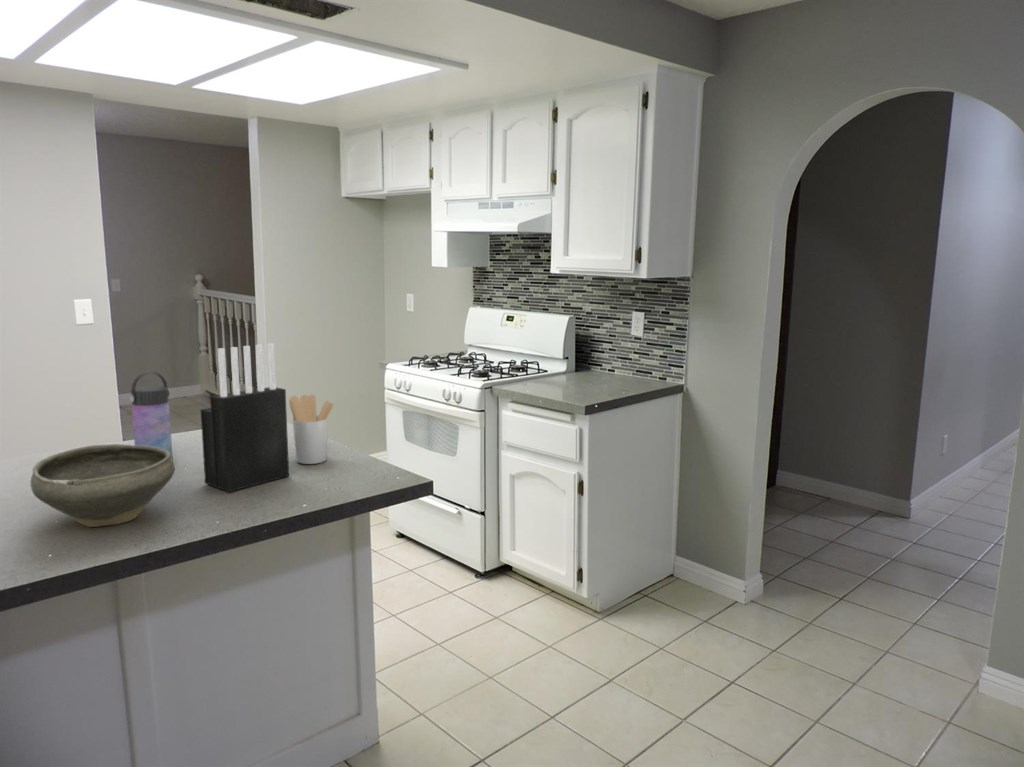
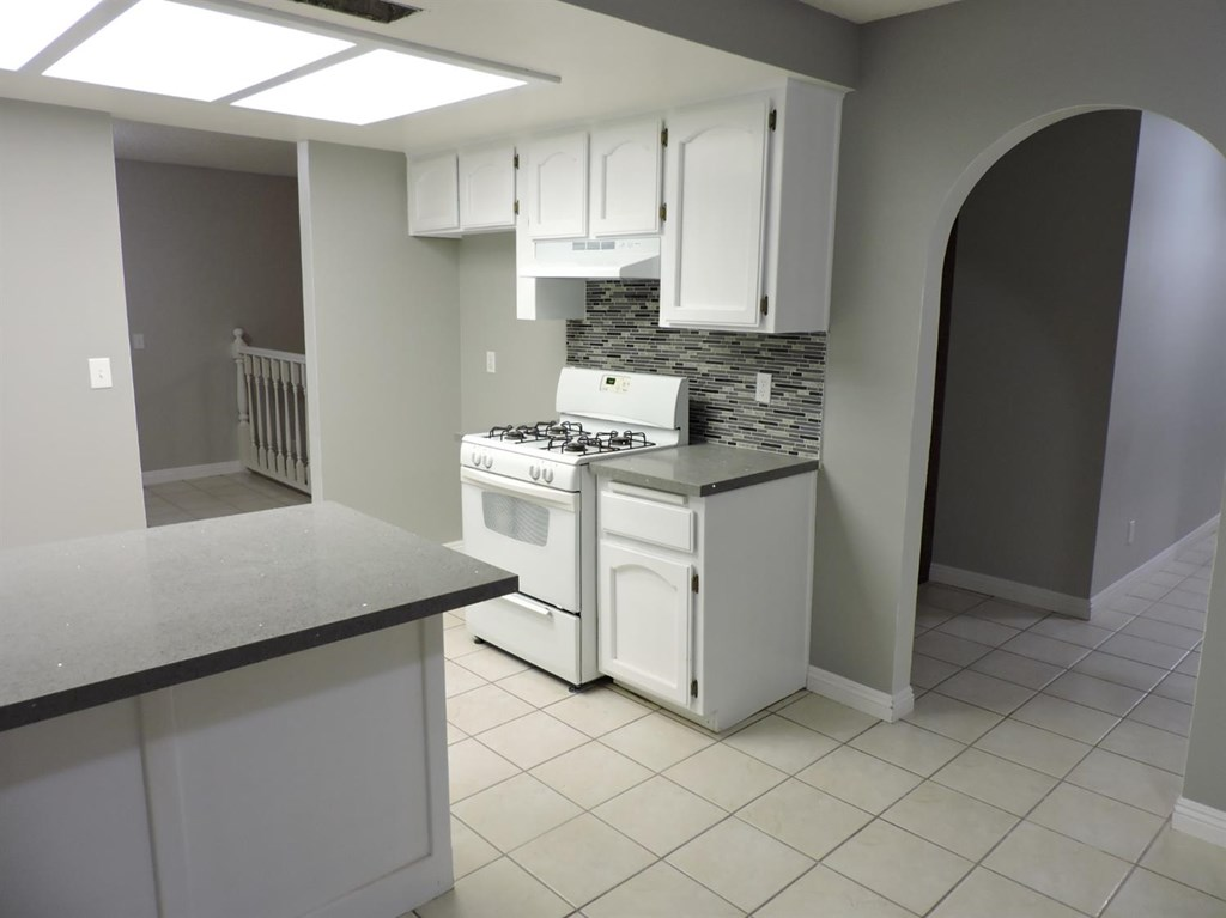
- water bottle (151, 416)
- utensil holder (308, 427)
- bowl (106, 488)
- knife block (241, 413)
